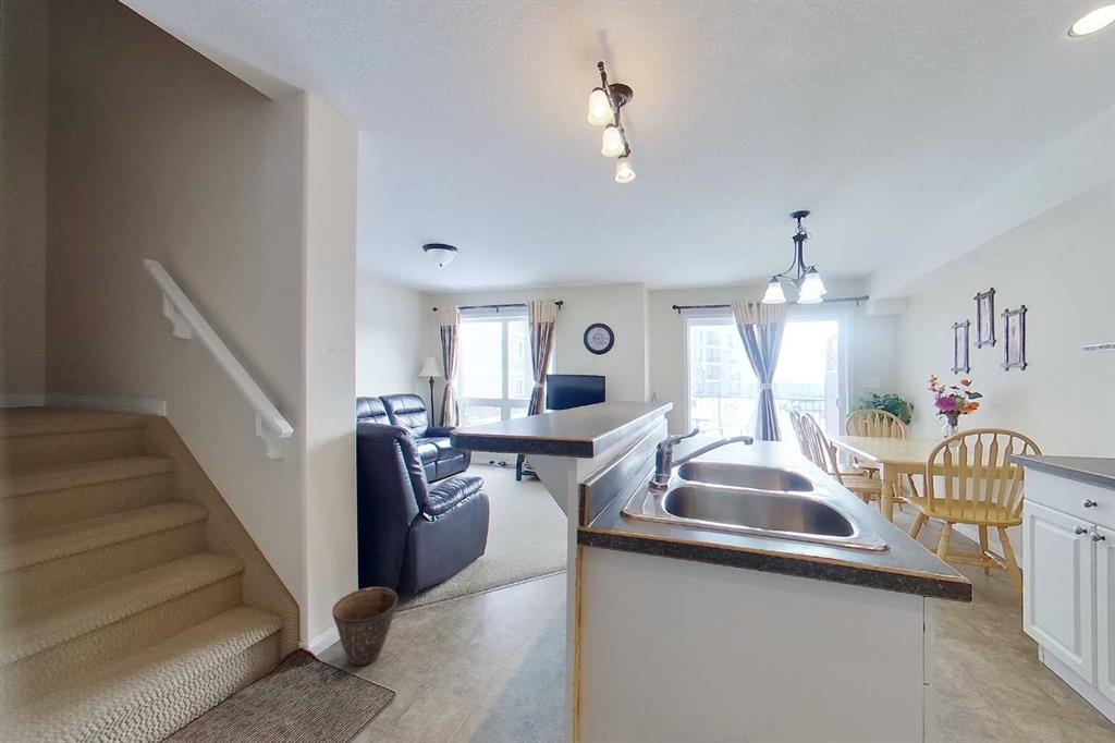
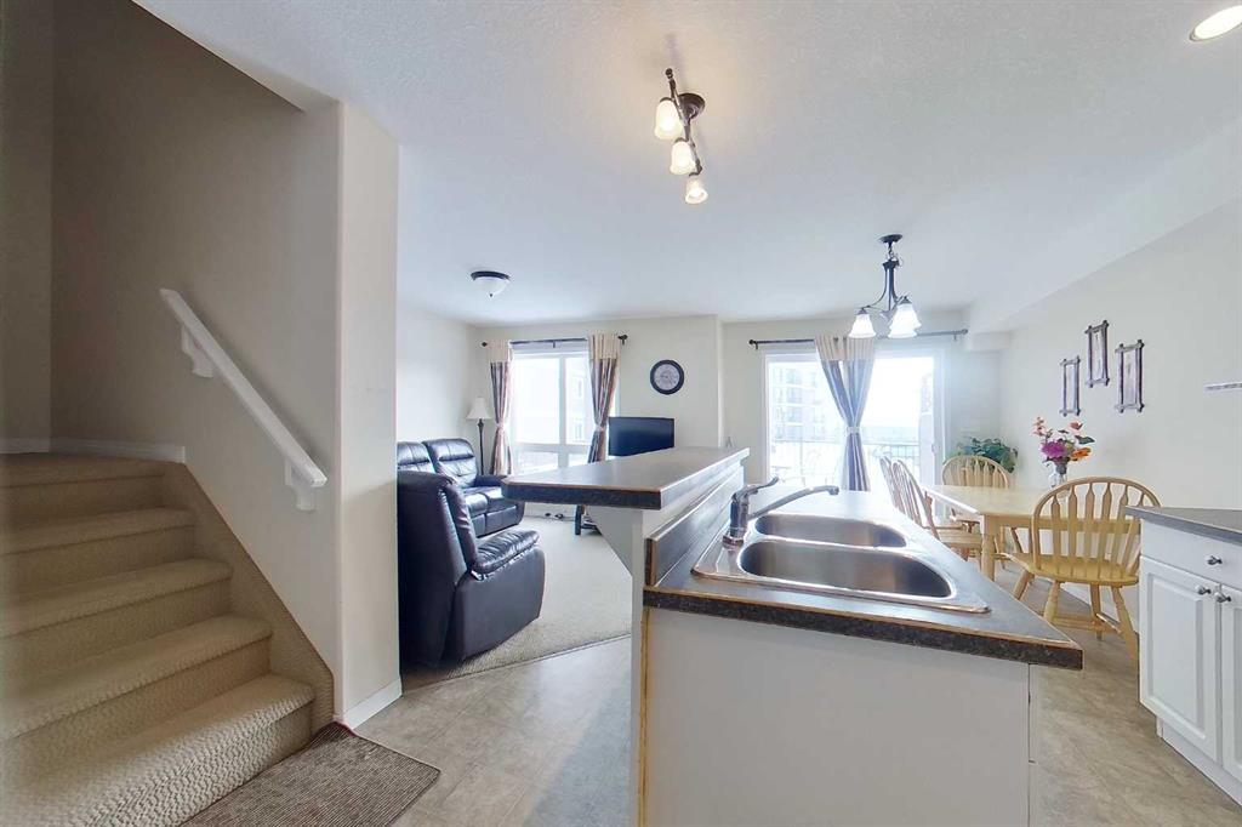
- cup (366, 629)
